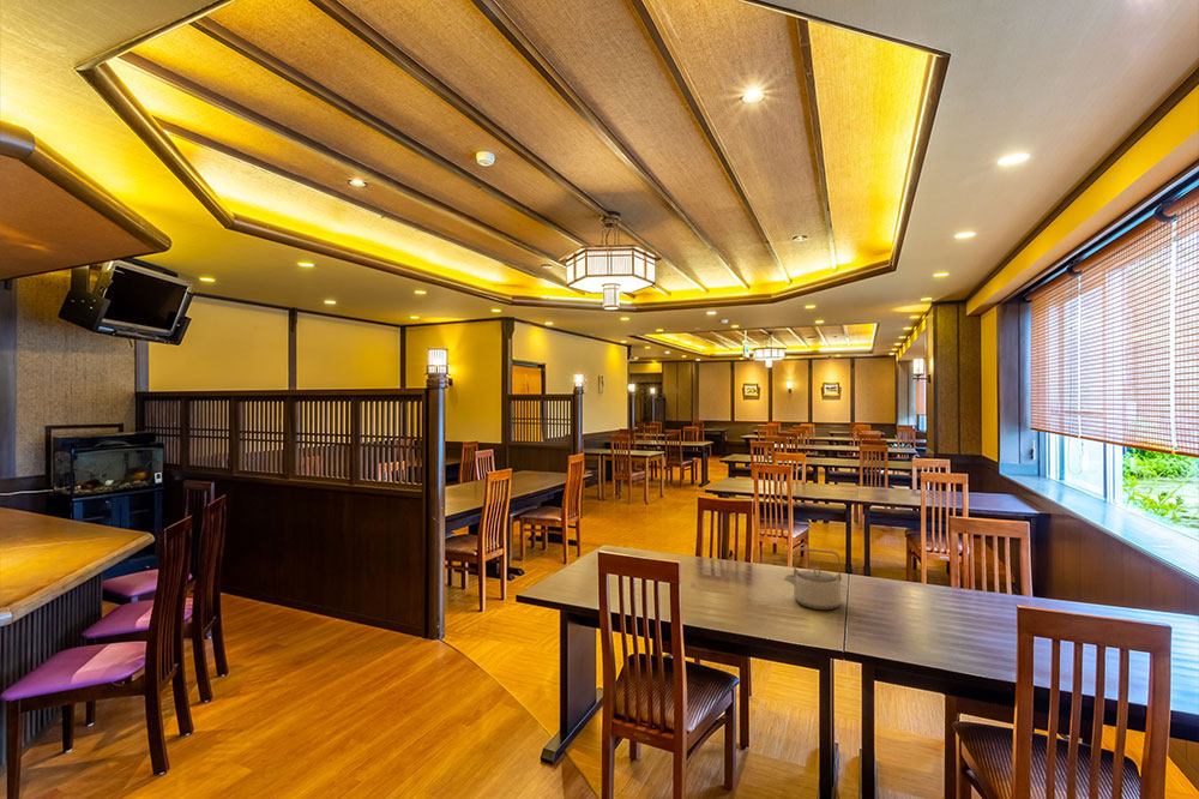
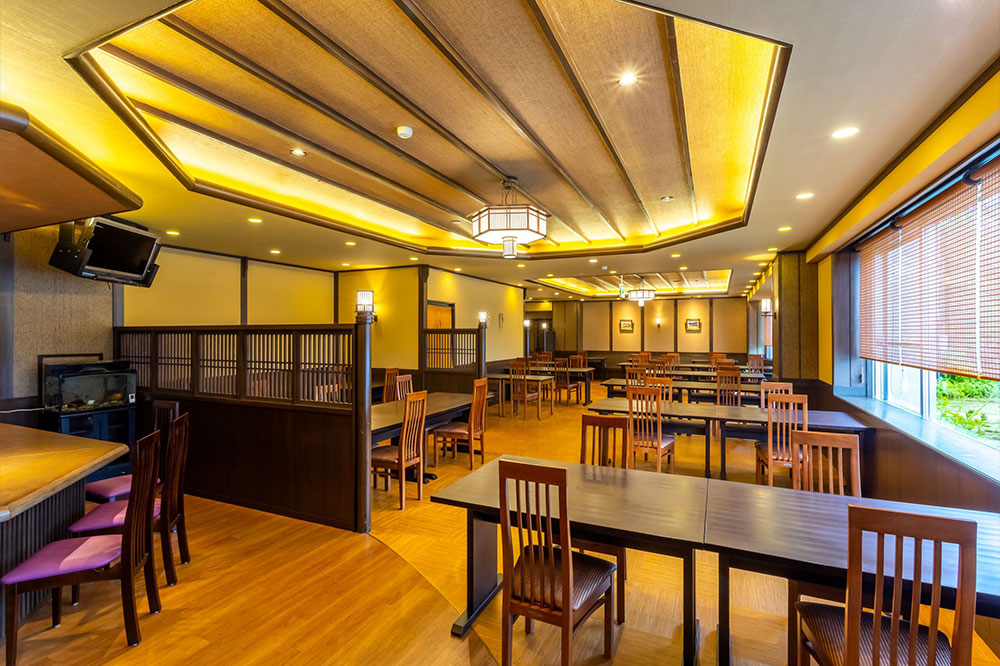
- teapot (812, 575)
